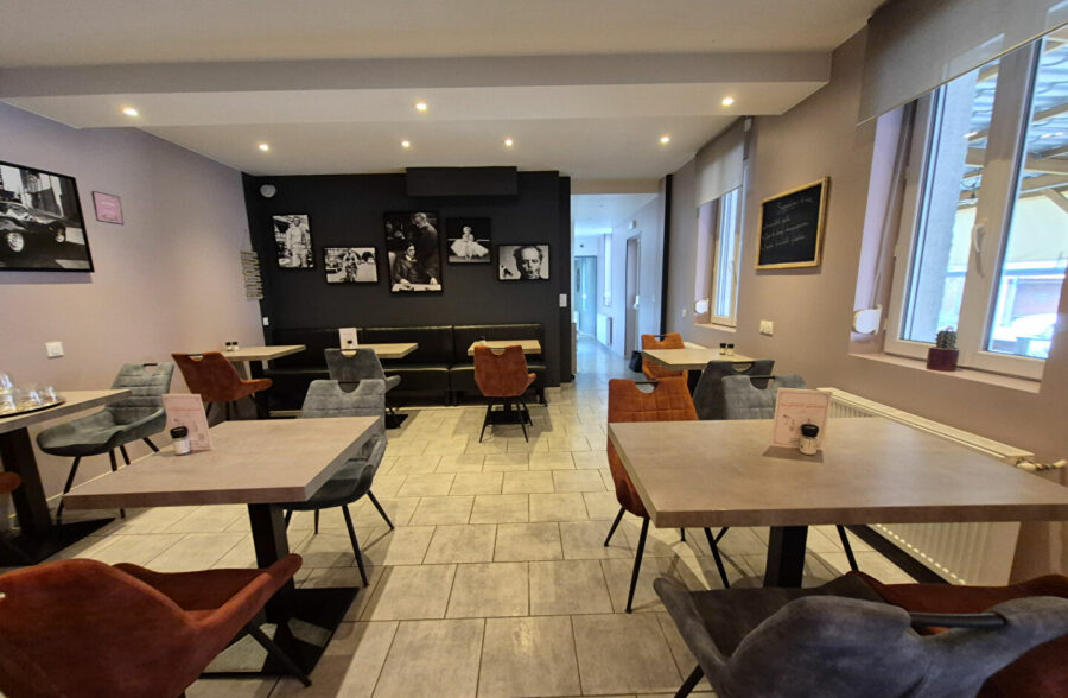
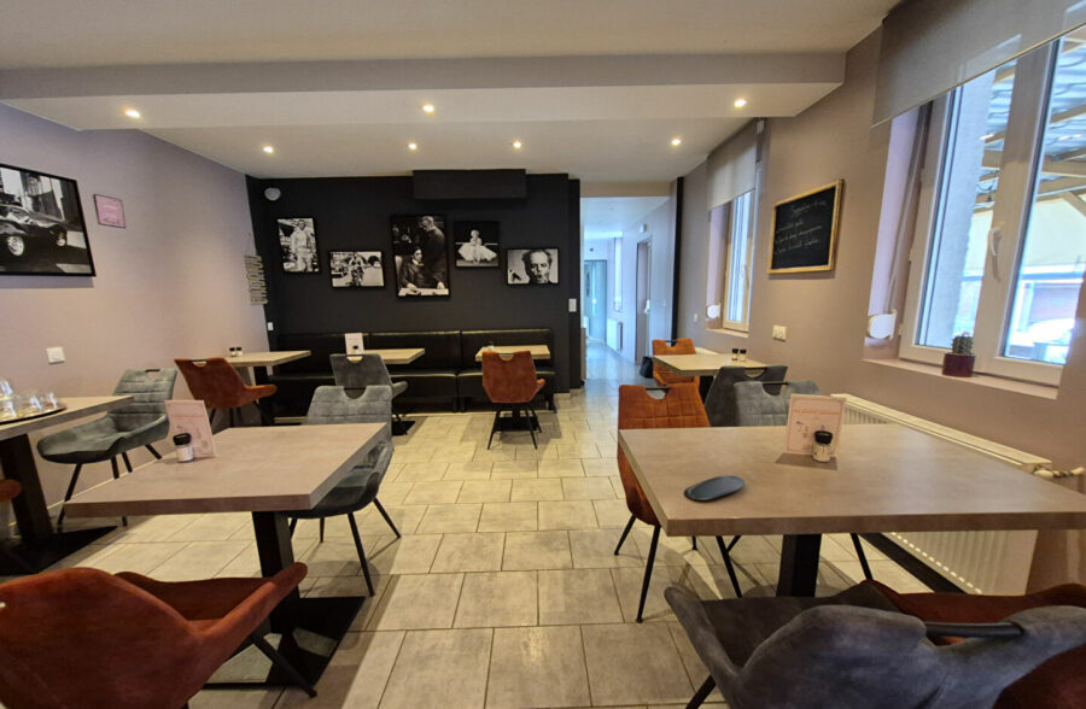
+ oval tray (714, 486)
